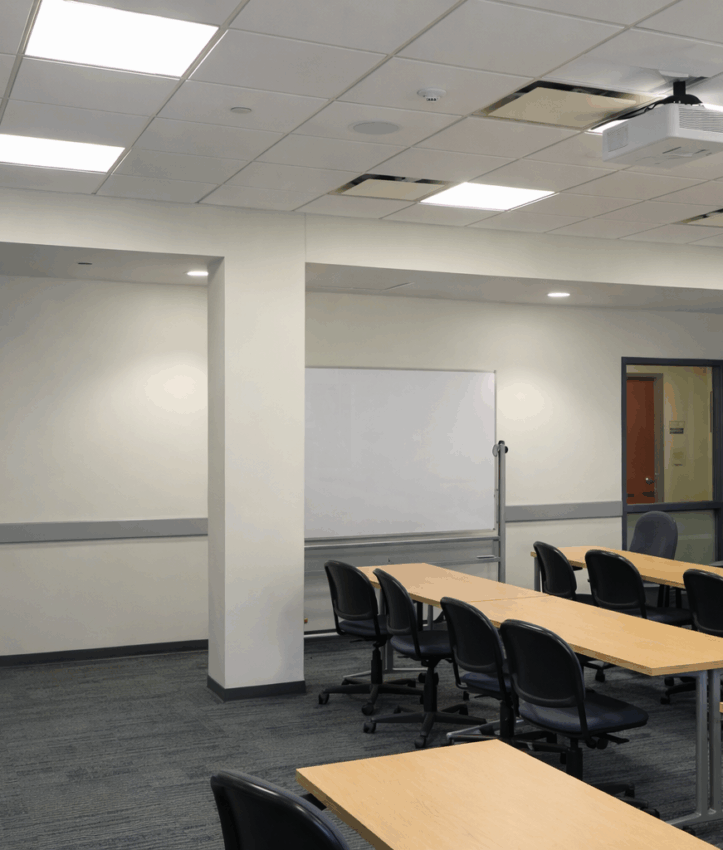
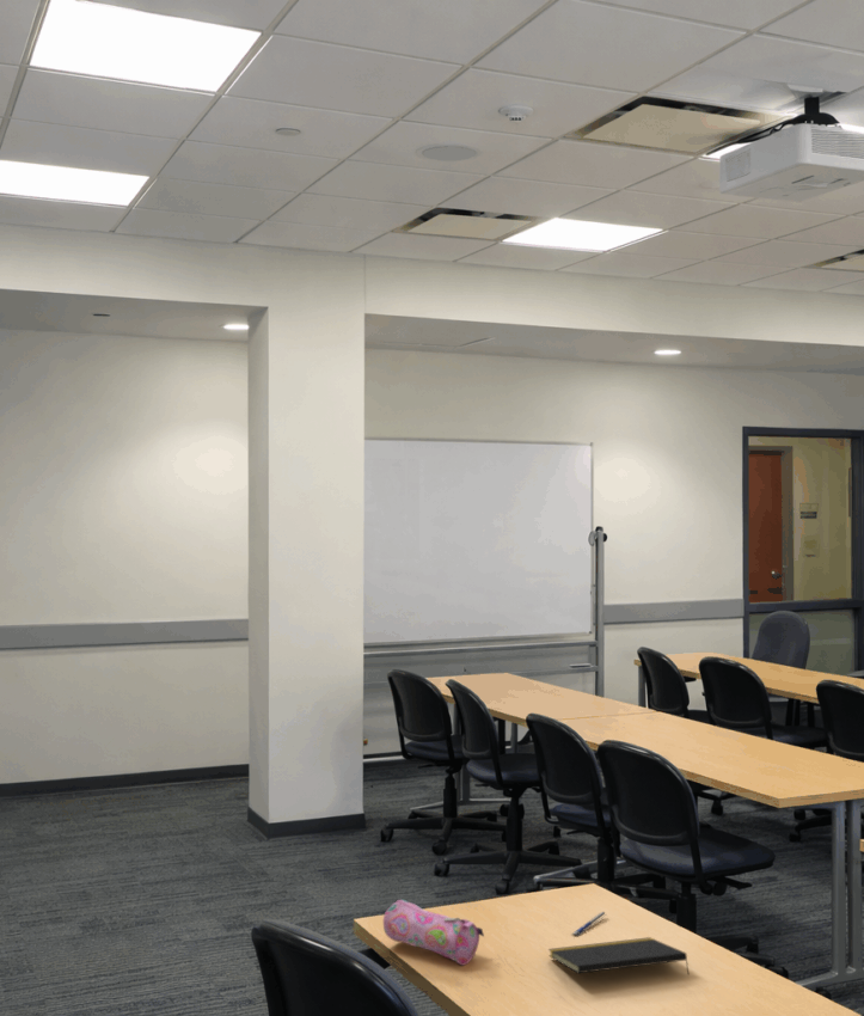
+ pen (589, 923)
+ notepad (615, 954)
+ pencil case (431, 930)
